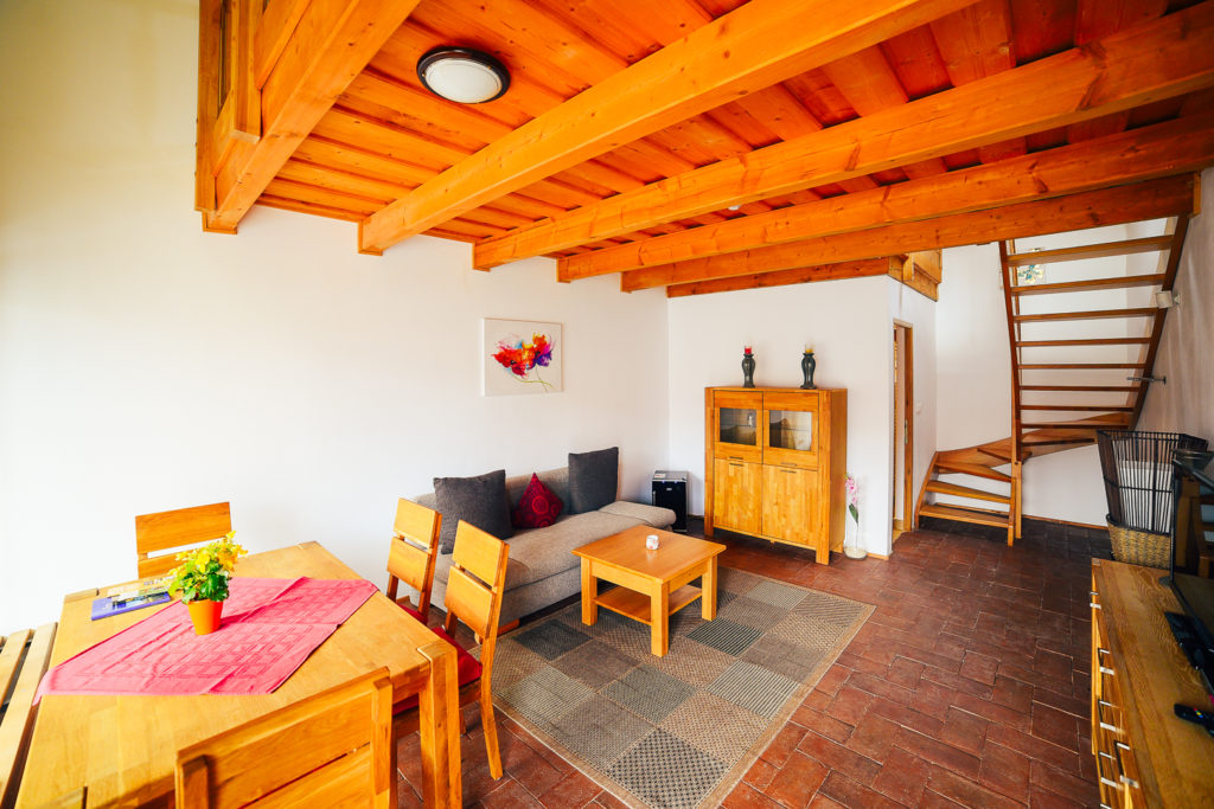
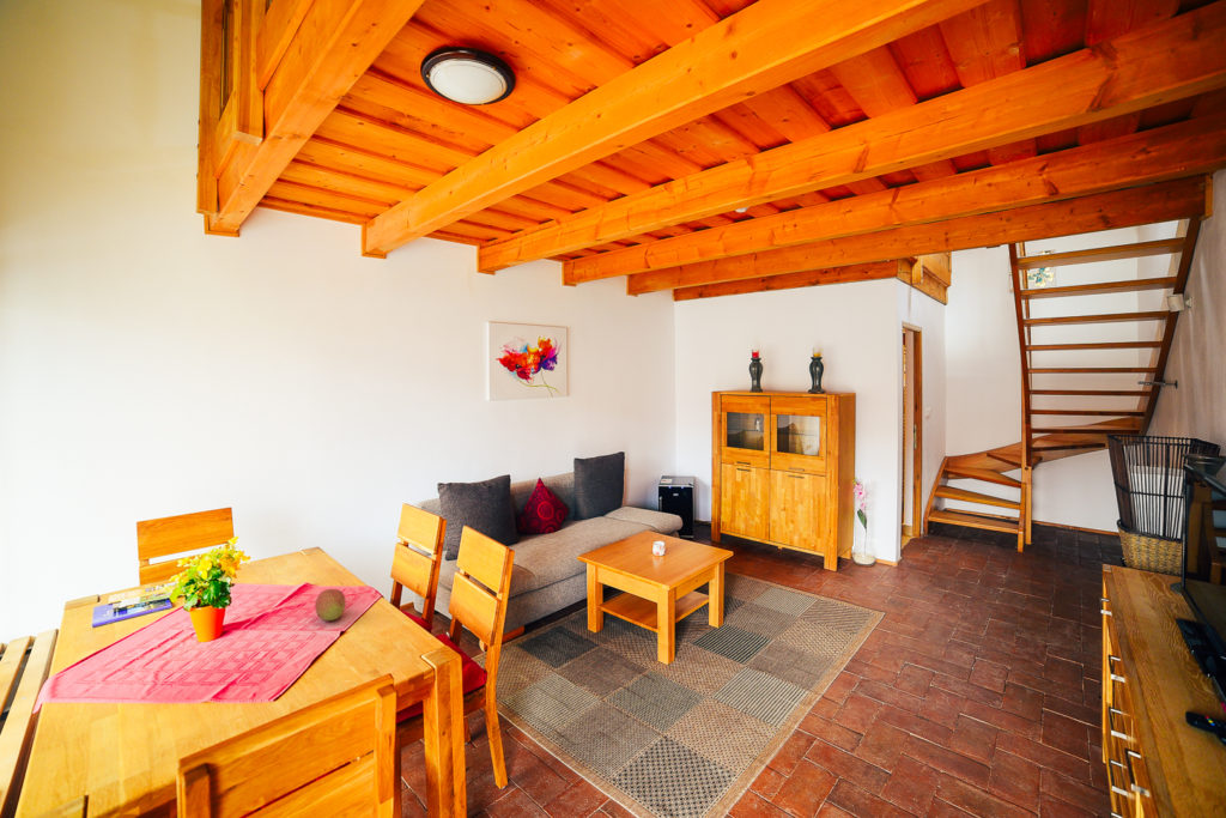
+ fruit (330, 604)
